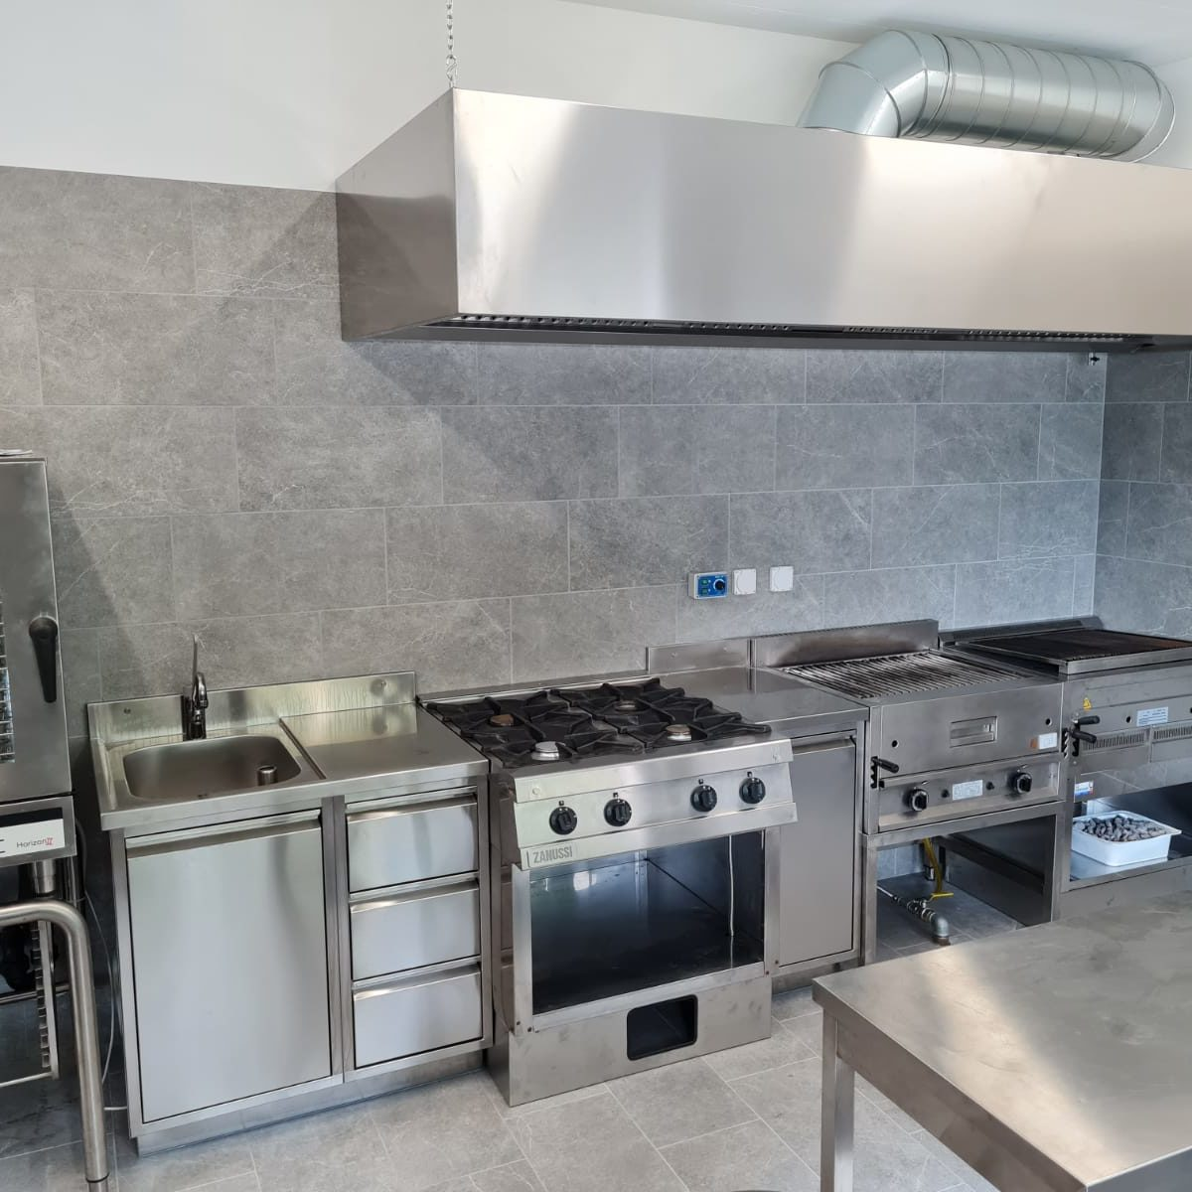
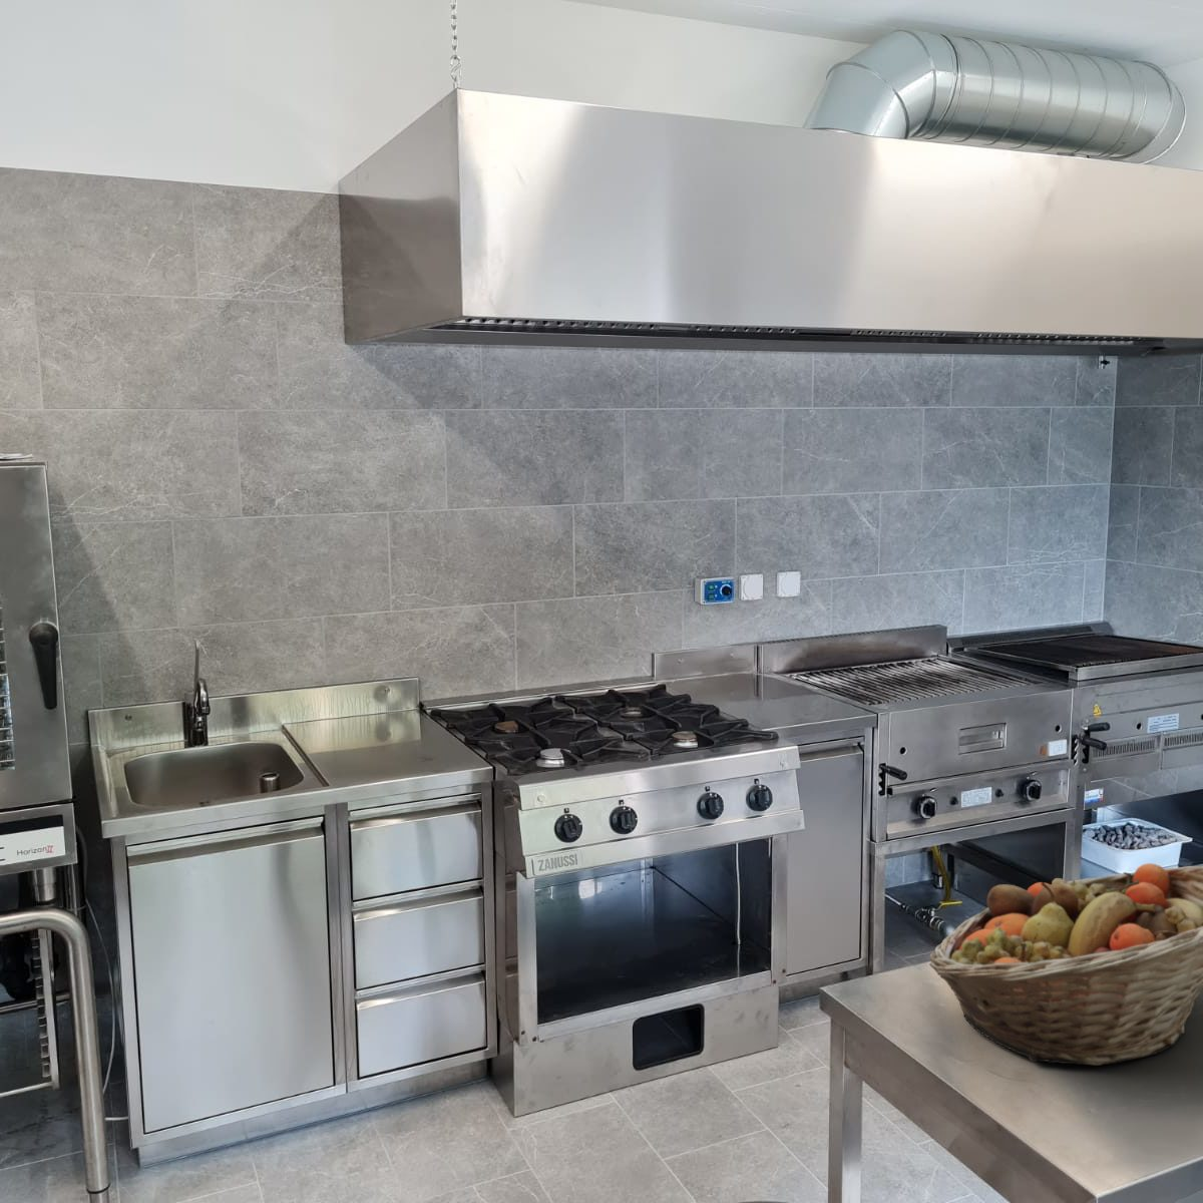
+ fruit basket (1090, 945)
